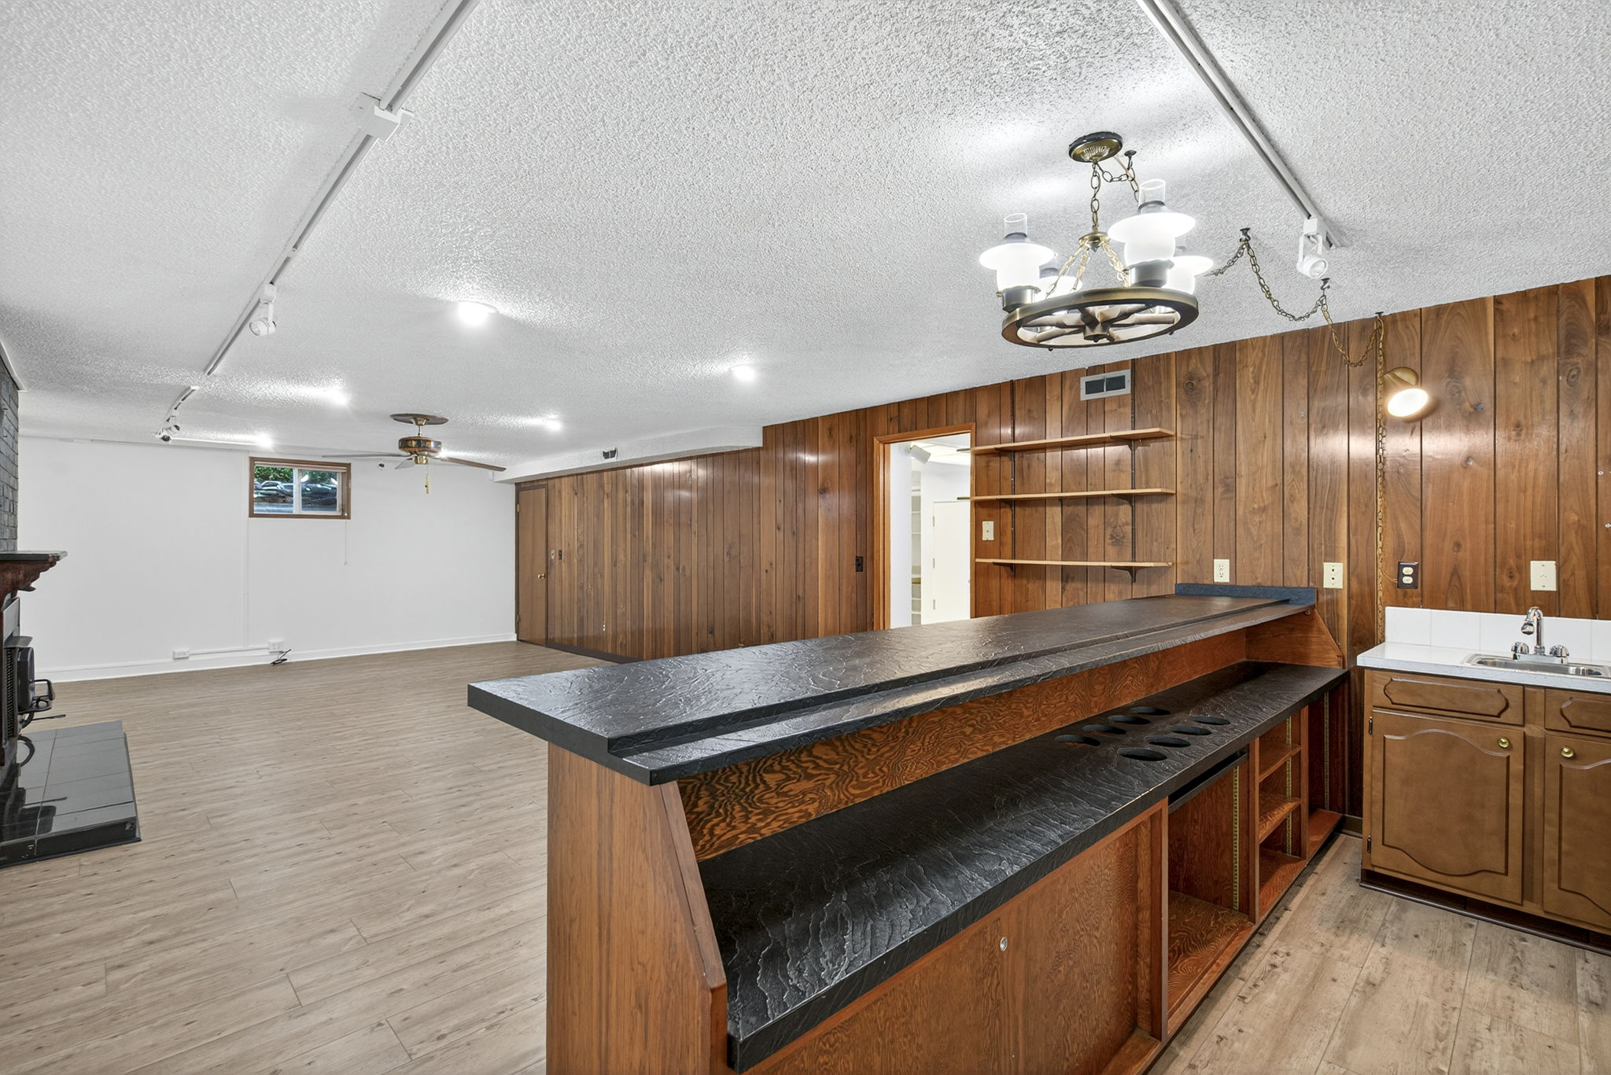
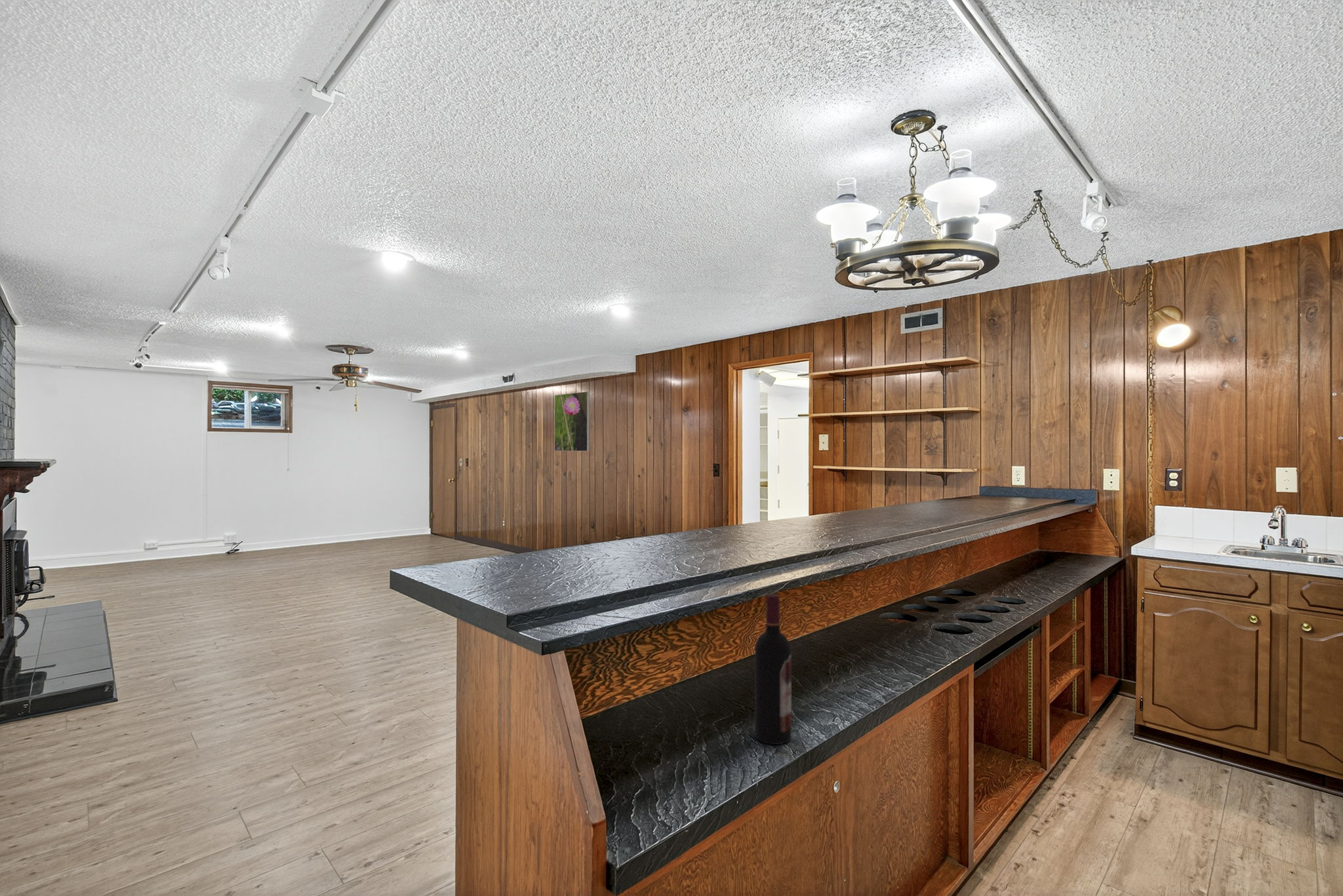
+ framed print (571, 422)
+ wine bottle (772, 666)
